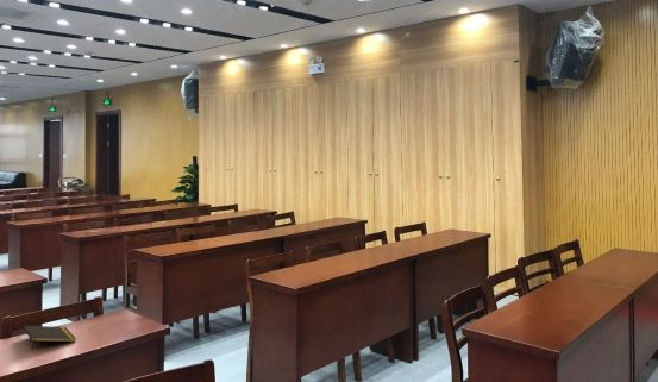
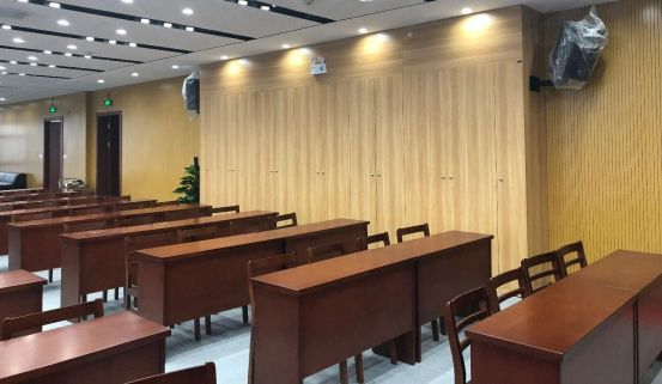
- notepad (49, 333)
